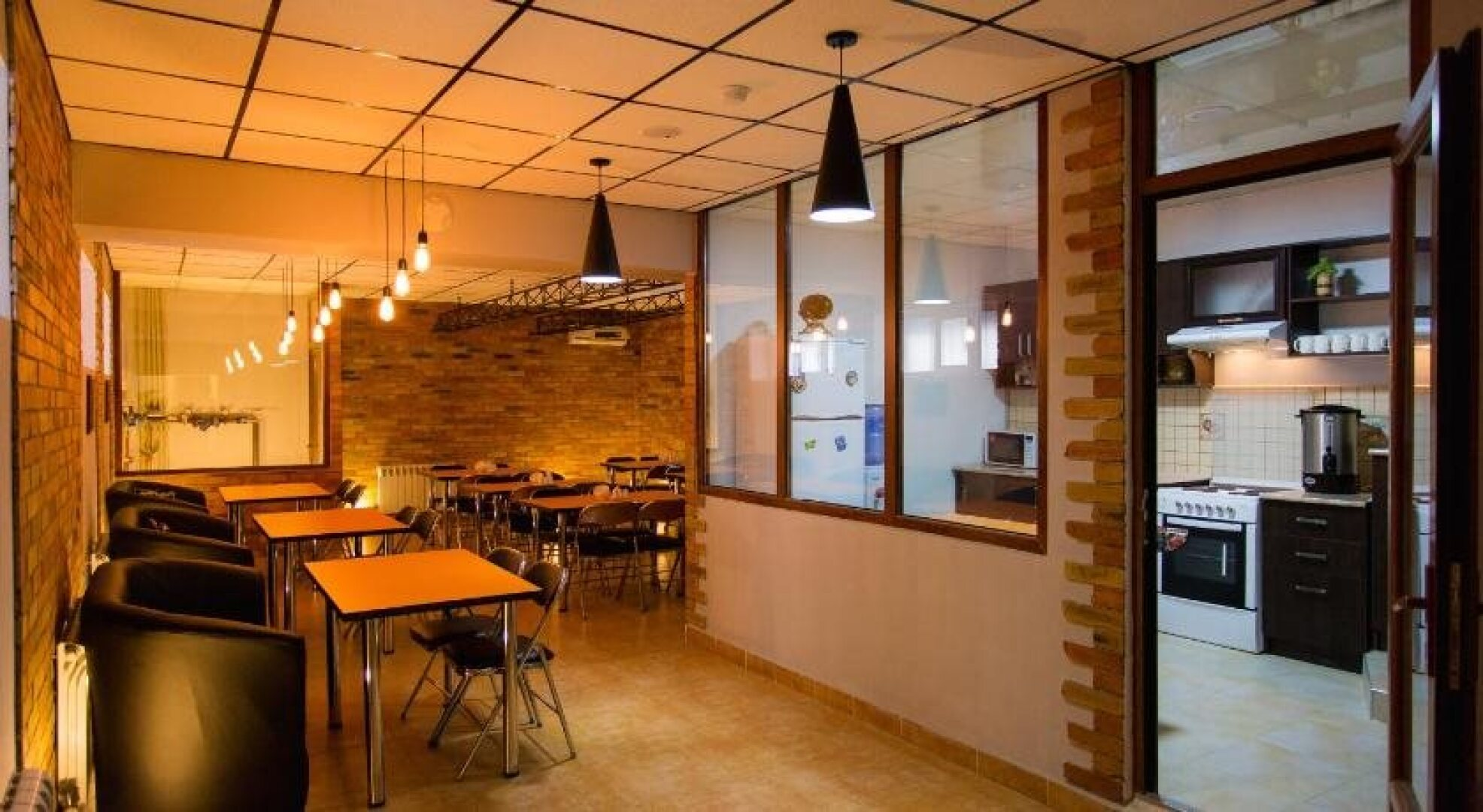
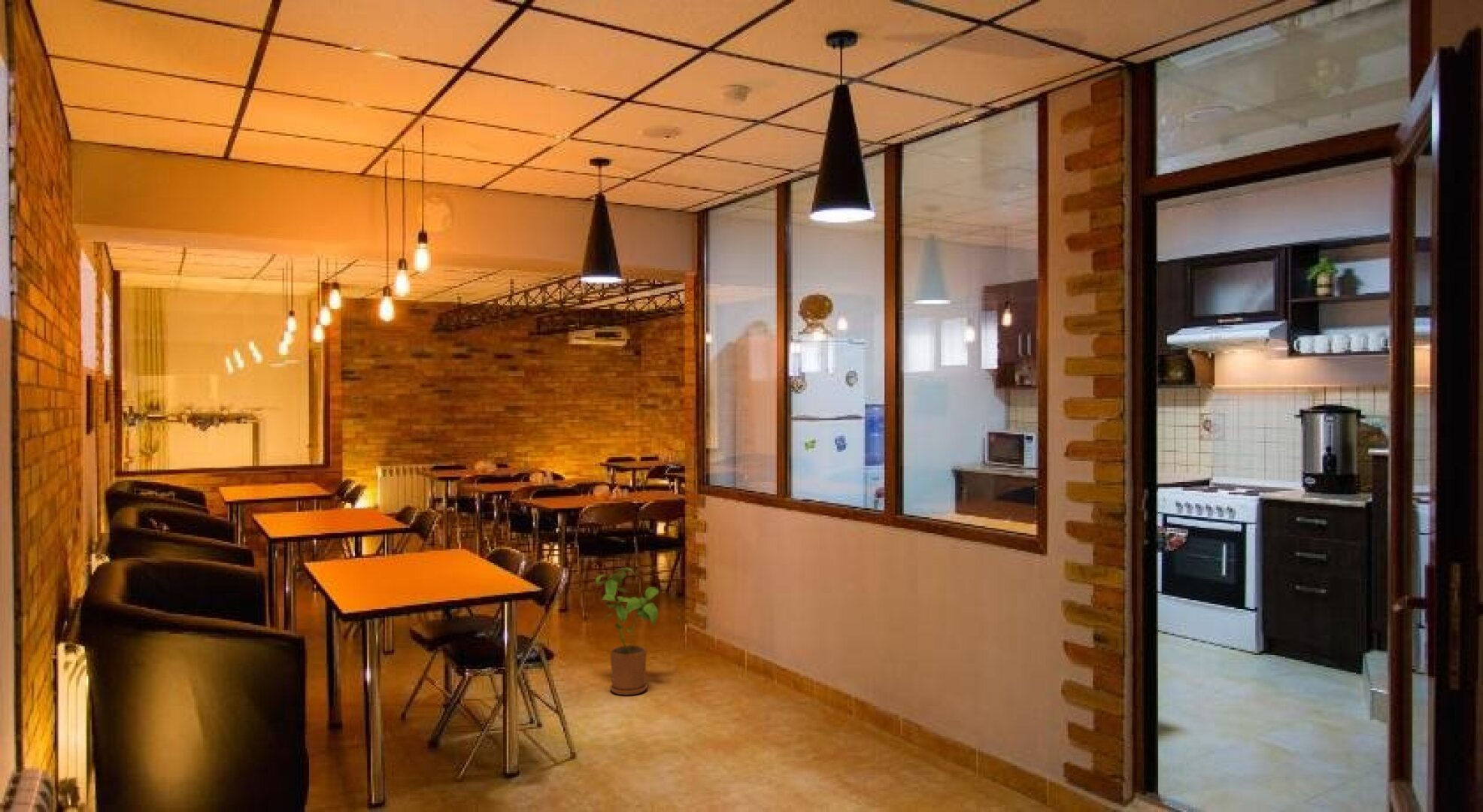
+ house plant (630, 629)
